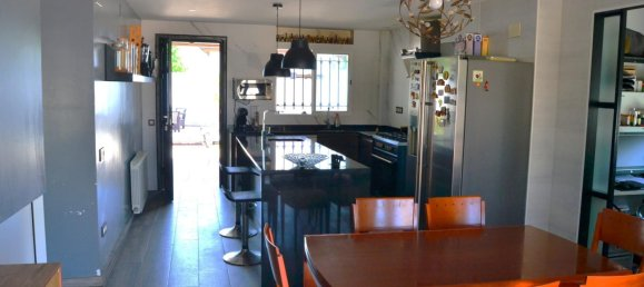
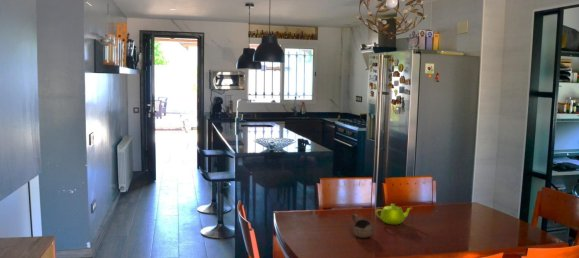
+ teapot (393, 213)
+ cup (362, 226)
